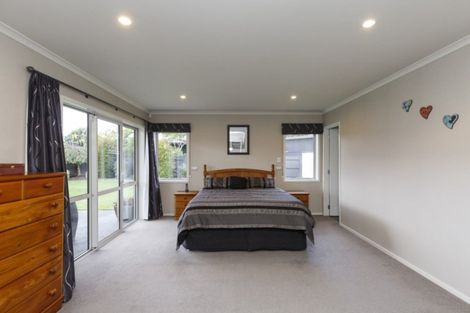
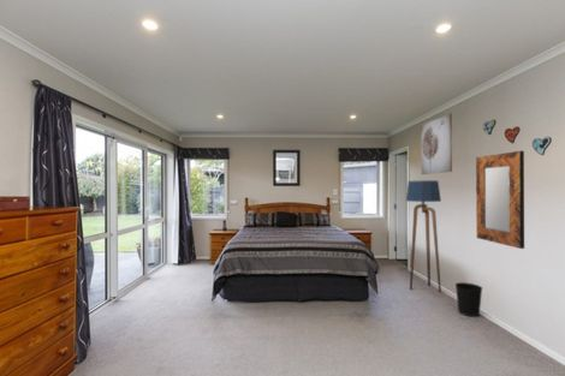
+ wastebasket (468, 299)
+ wall art (435, 145)
+ floor lamp (426, 234)
+ home mirror (498, 198)
